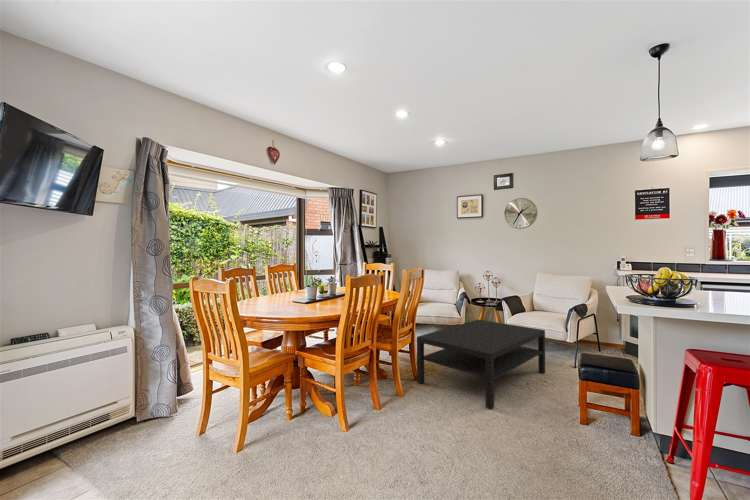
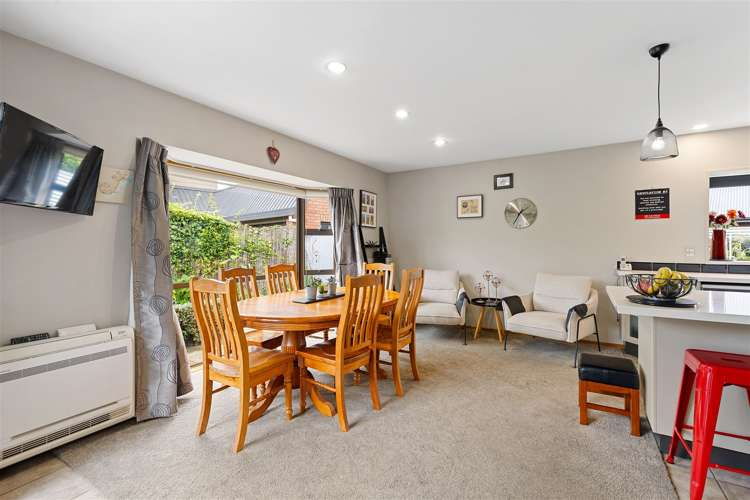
- coffee table (483, 355)
